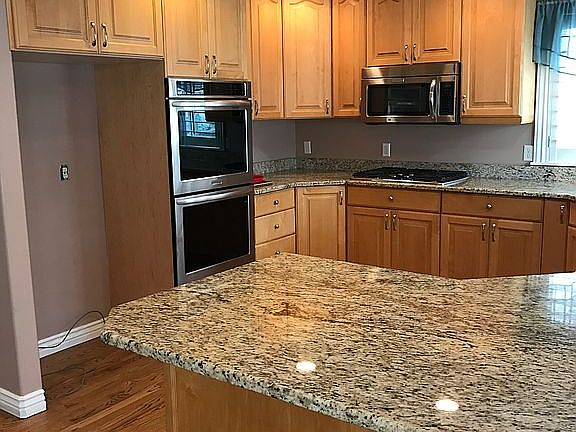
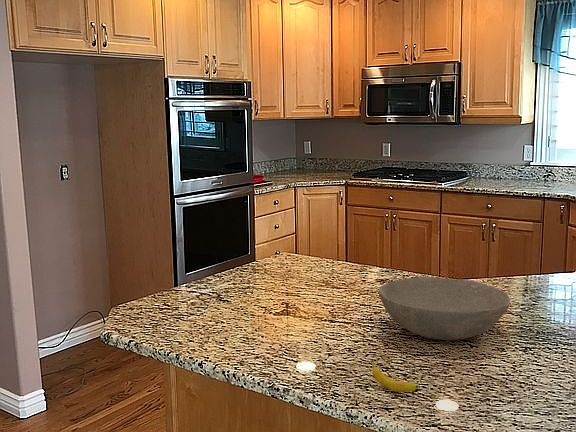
+ bowl (443, 311)
+ fruit (392, 379)
